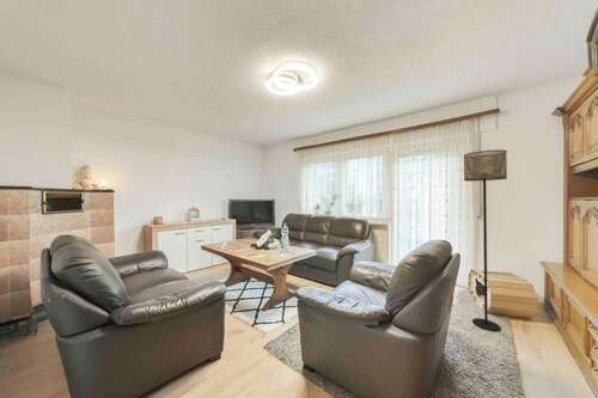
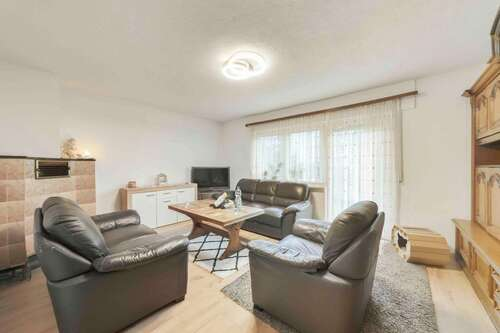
- floor lamp (484, 239)
